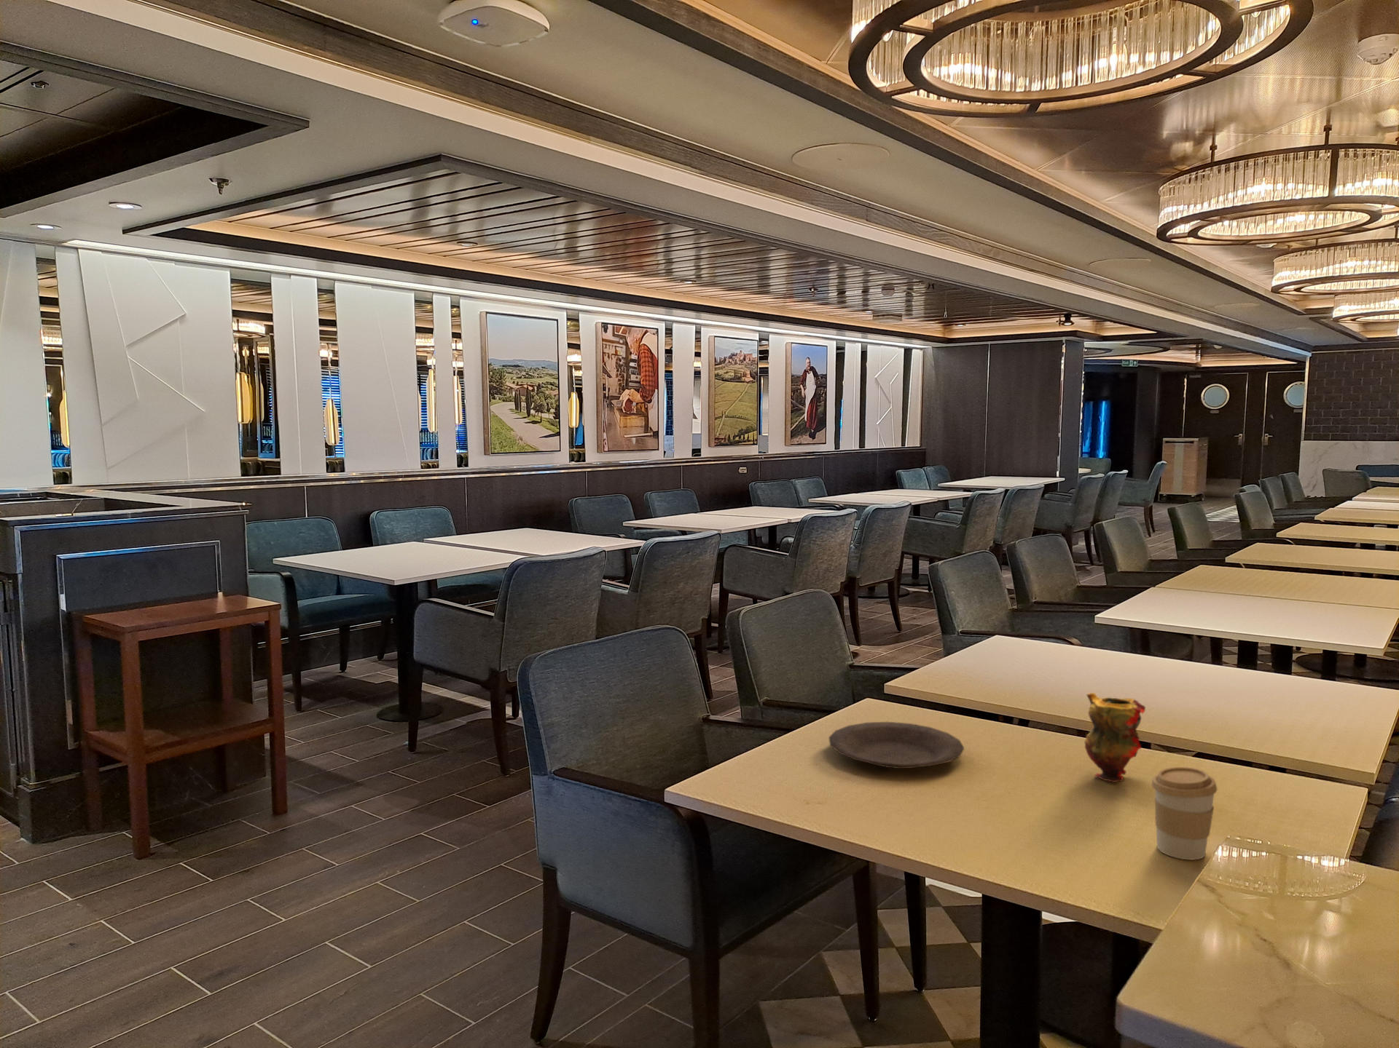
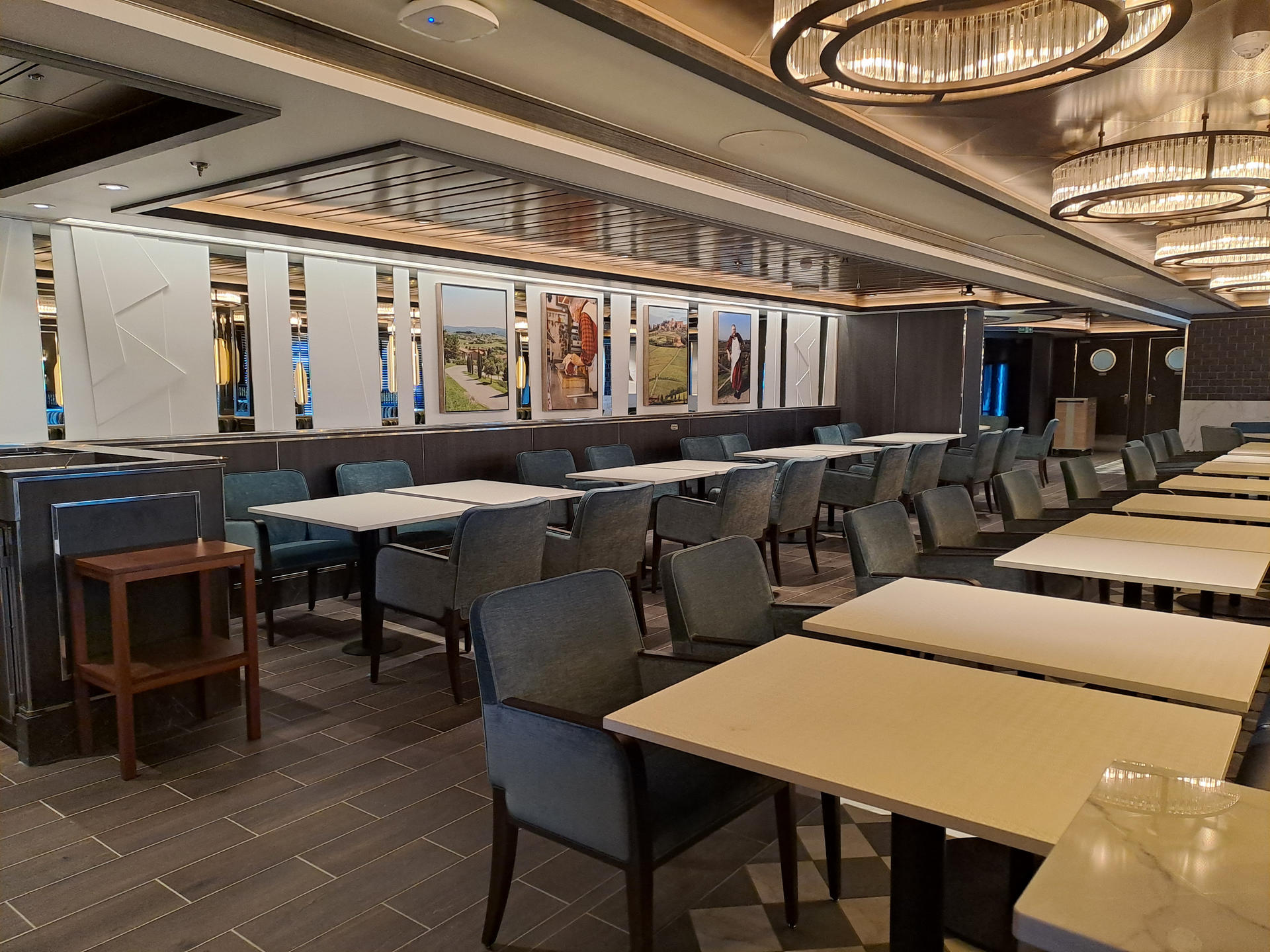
- plate (894, 749)
- teapot (1116, 733)
- coffee cup (1183, 810)
